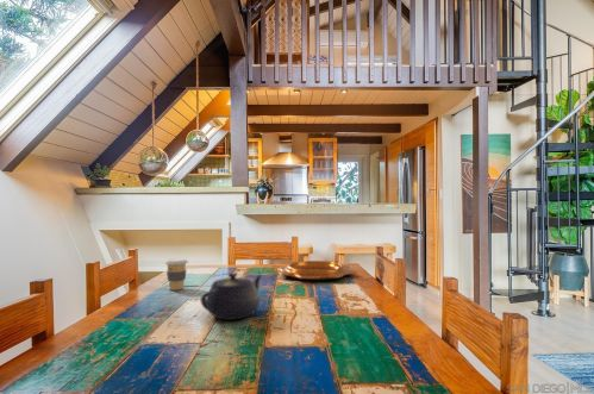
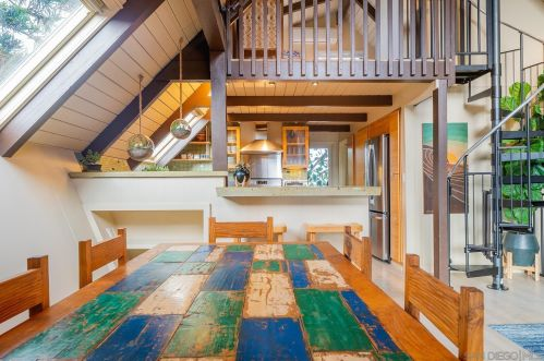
- coffee cup (176, 274)
- teapot (235, 293)
- decorative bowl (315, 269)
